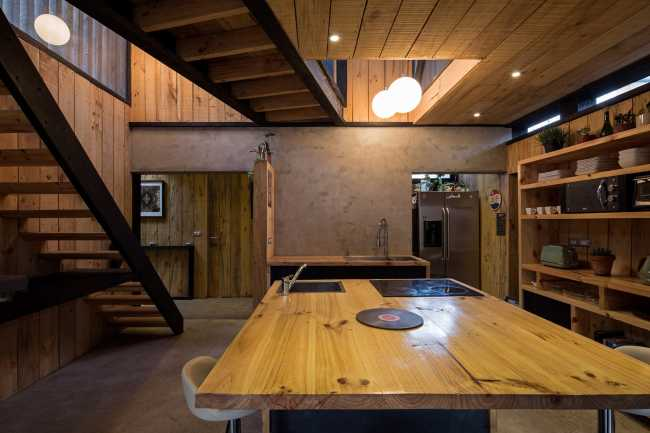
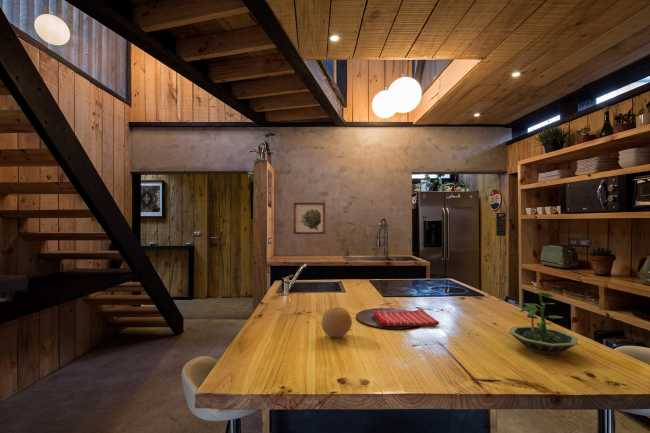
+ terrarium (541, 302)
+ fruit (336, 322)
+ wall art (309, 218)
+ dish towel (403, 317)
